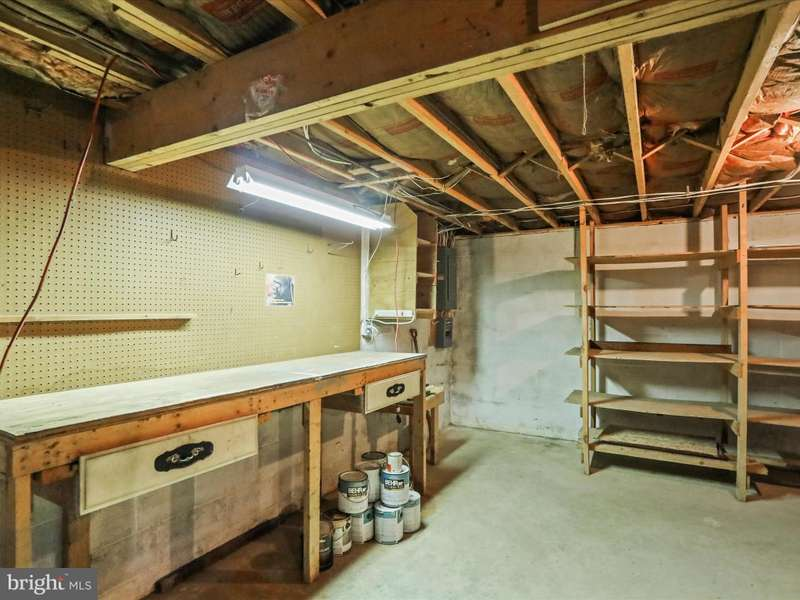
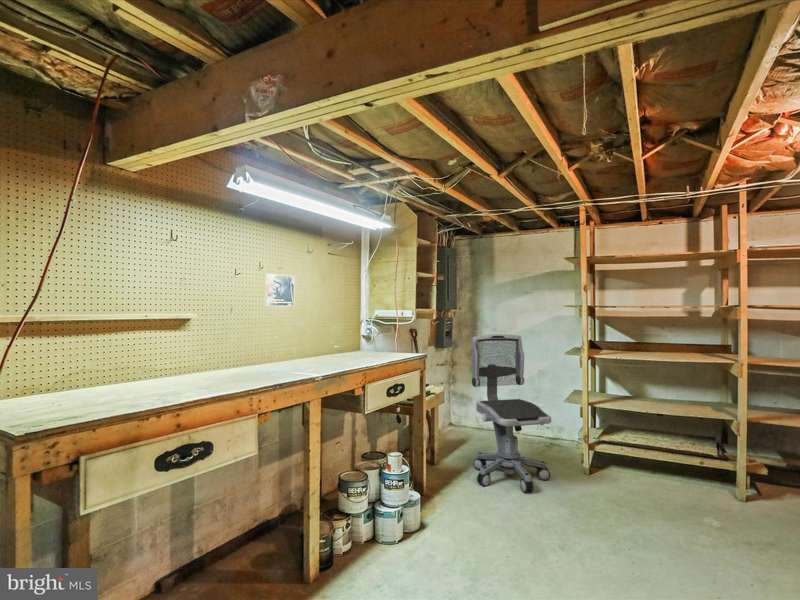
+ office chair (507, 406)
